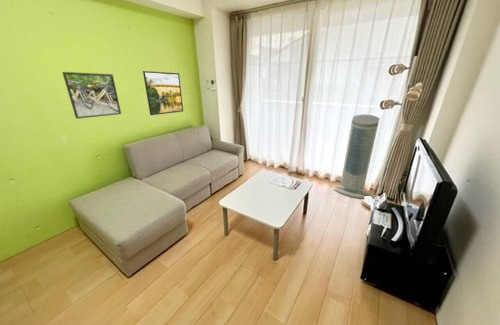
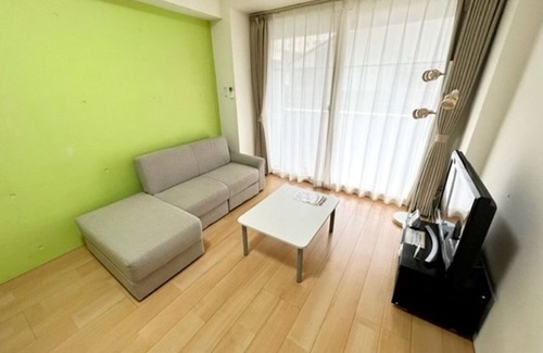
- air purifier (358, 156)
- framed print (95, 95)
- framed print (165, 93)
